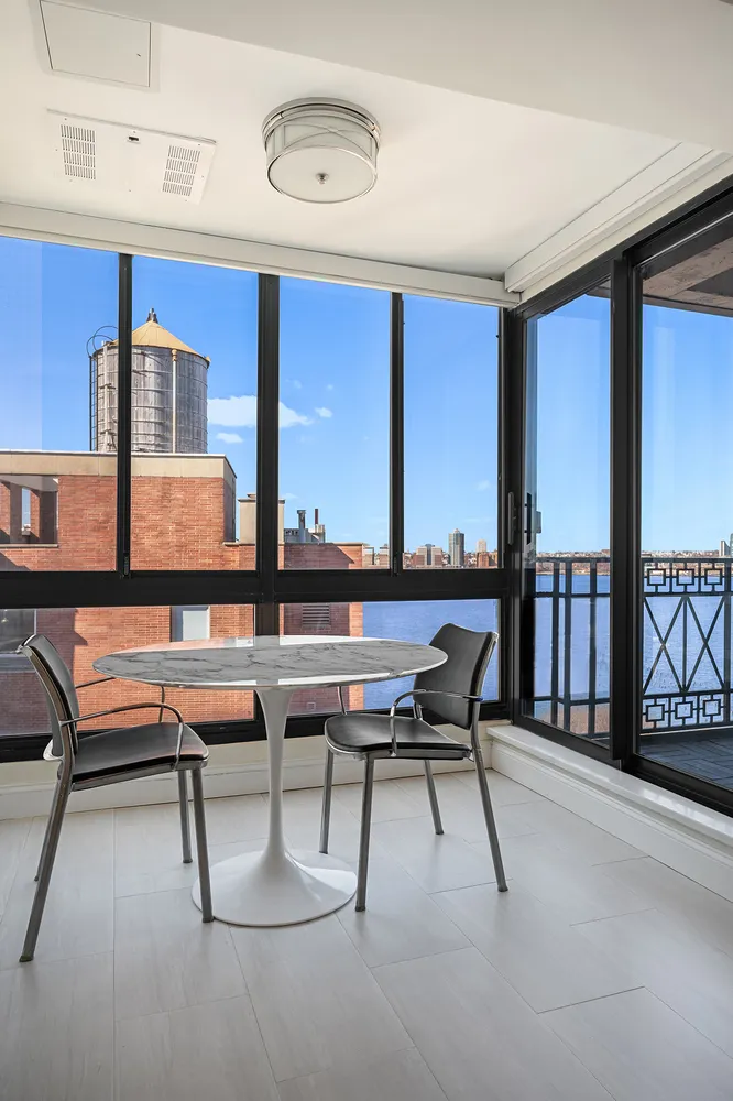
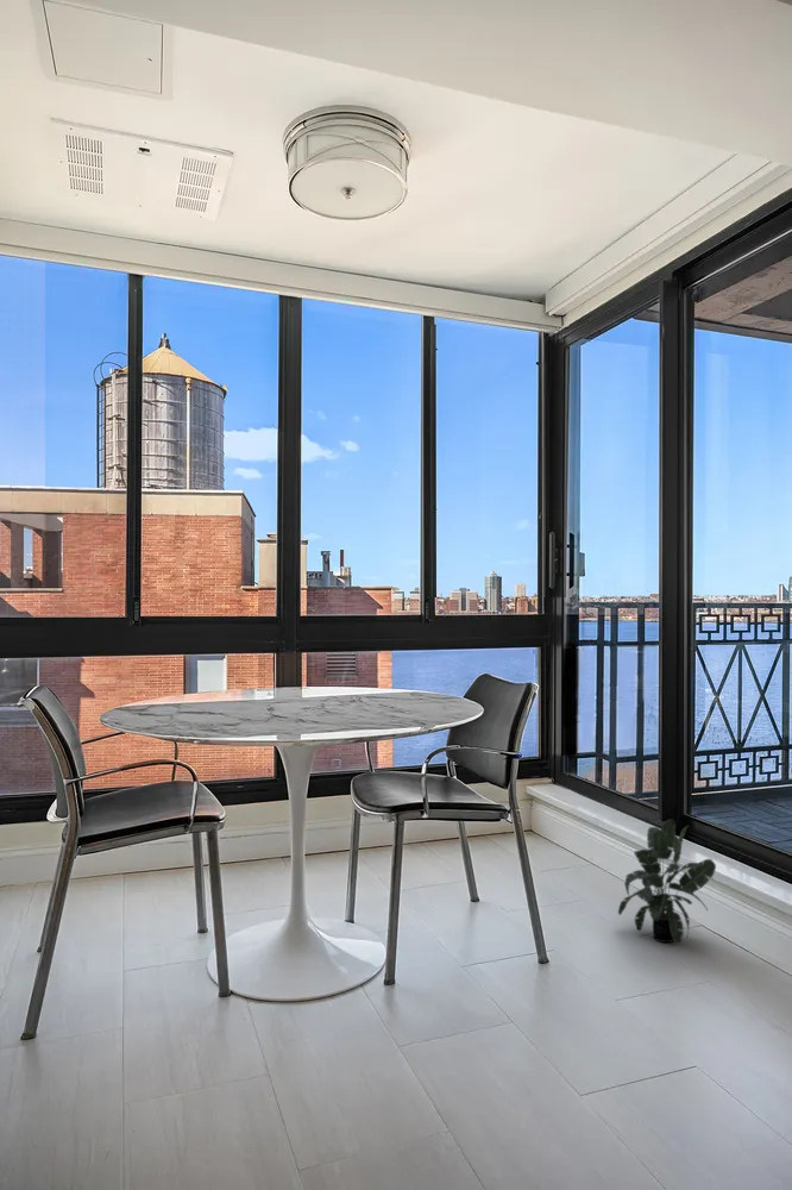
+ potted plant (656, 879)
